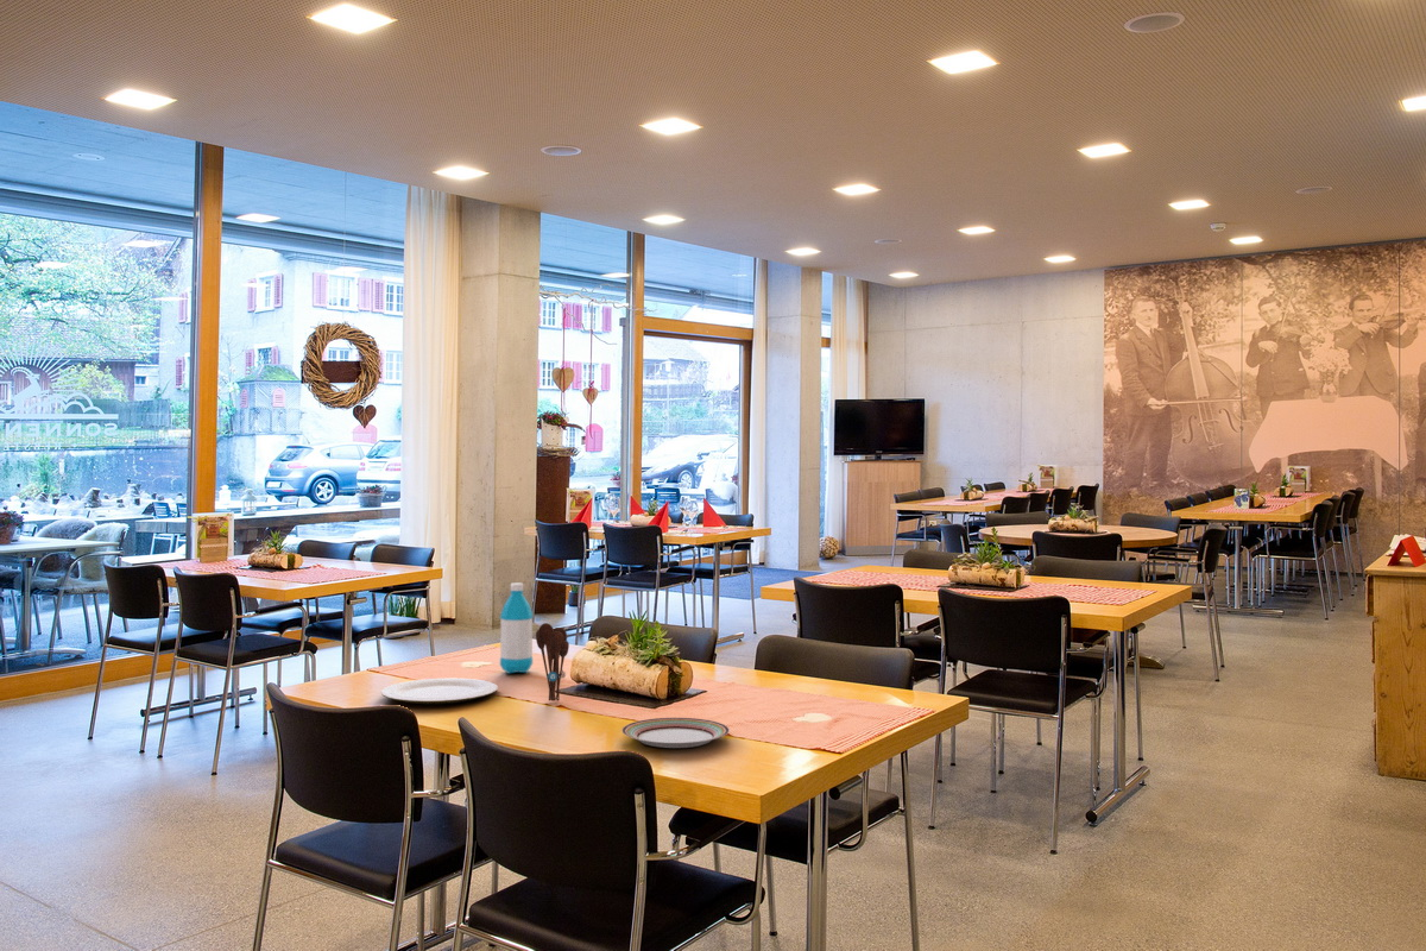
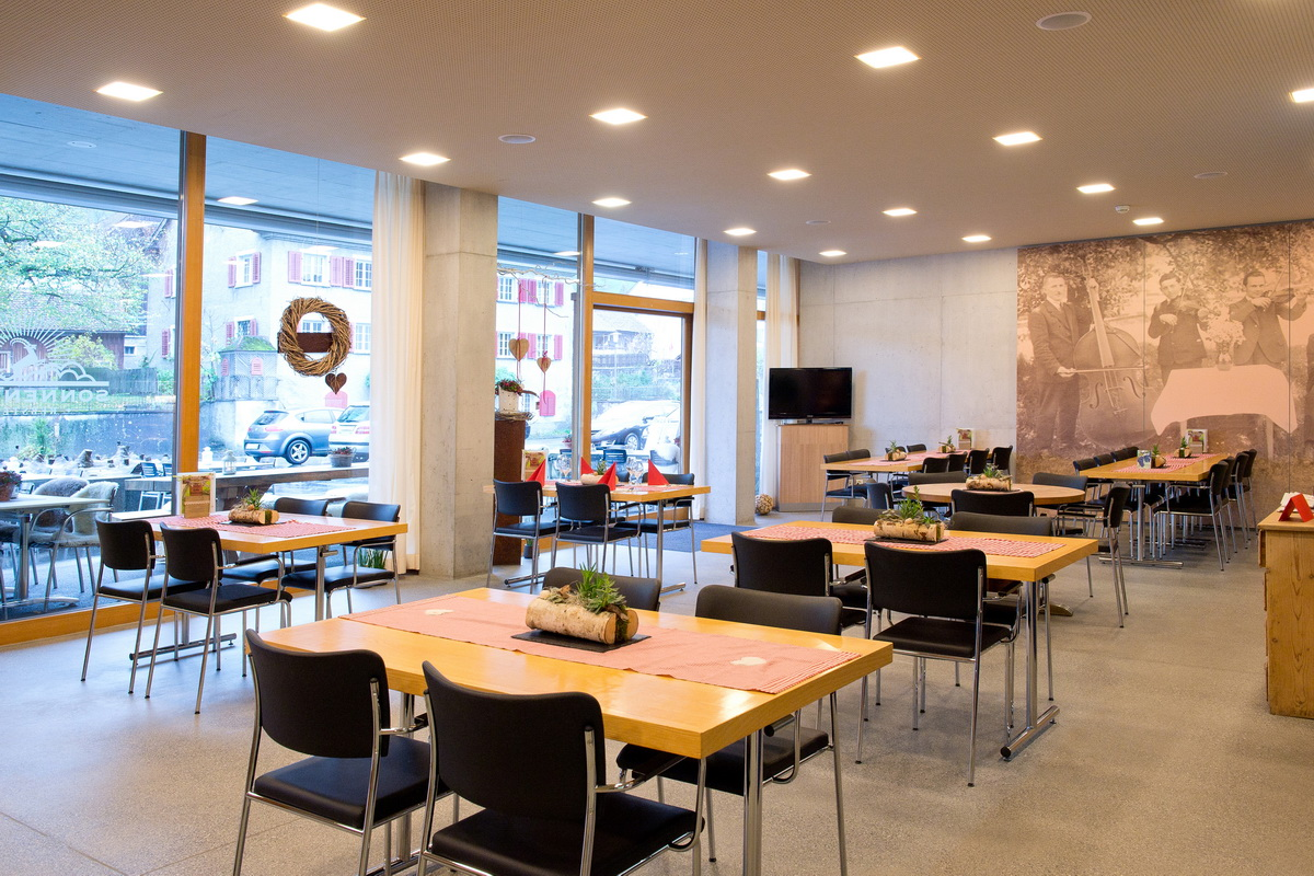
- utensil holder (551, 661)
- water bottle (516, 626)
- plate (440, 692)
- plate (675, 733)
